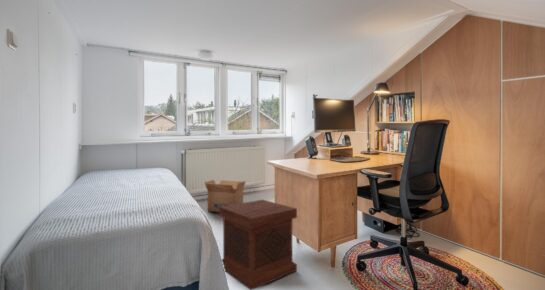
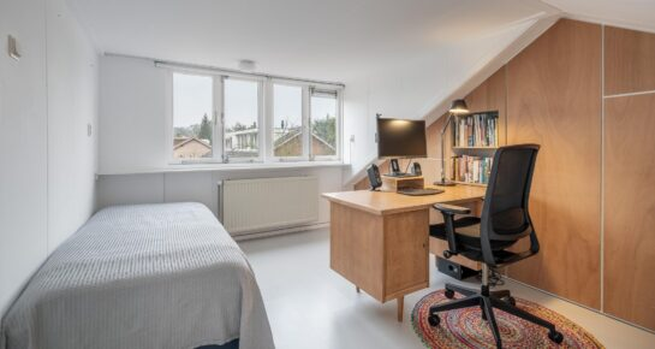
- side table (257, 238)
- cardboard box (225, 195)
